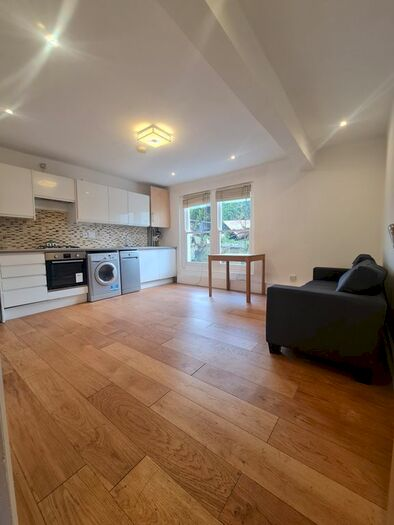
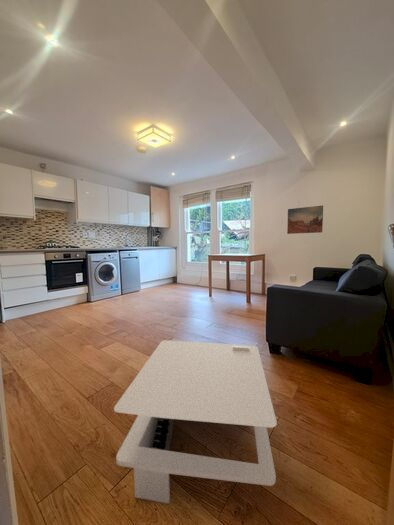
+ side table (201, 408)
+ wall art (304, 220)
